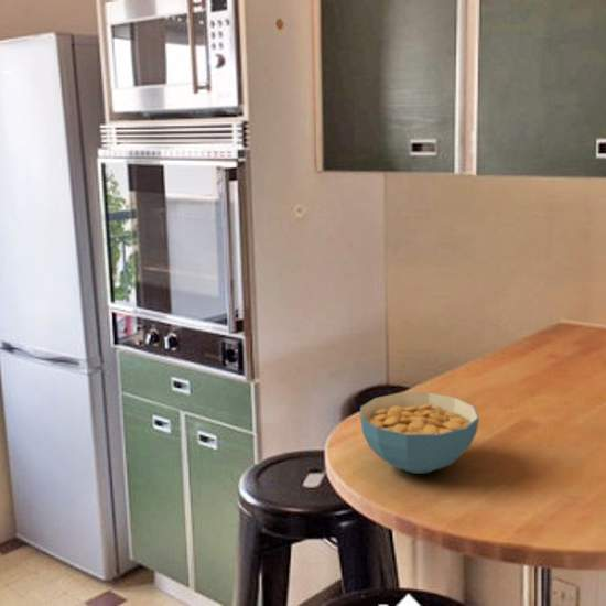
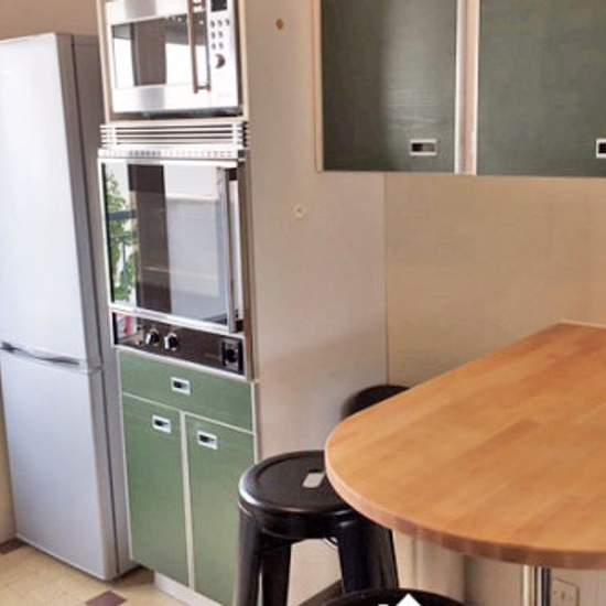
- cereal bowl (418, 439)
